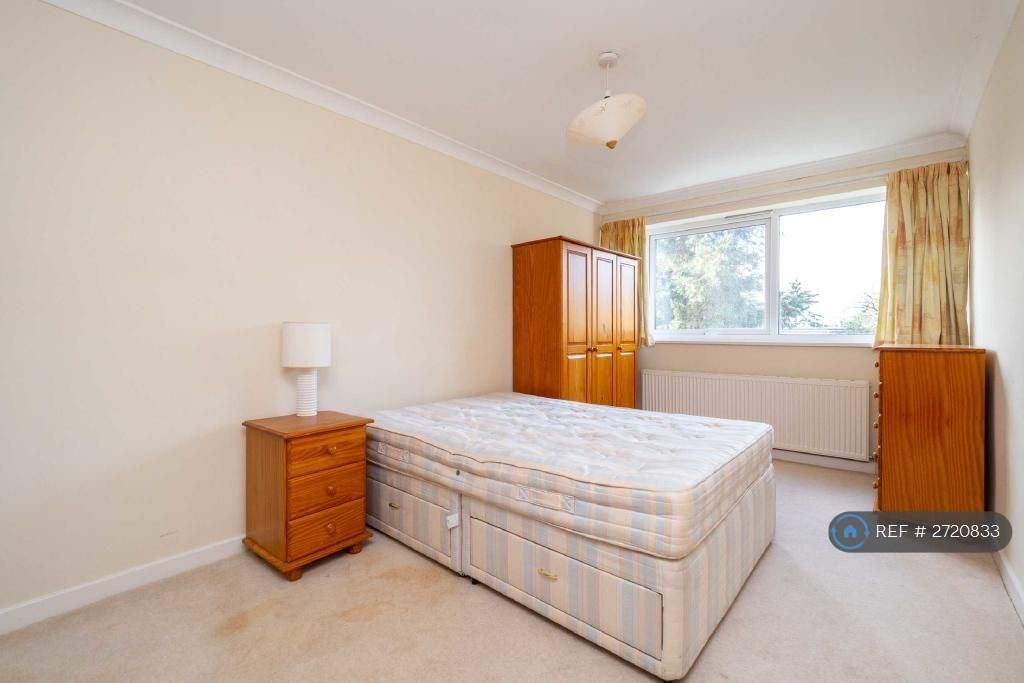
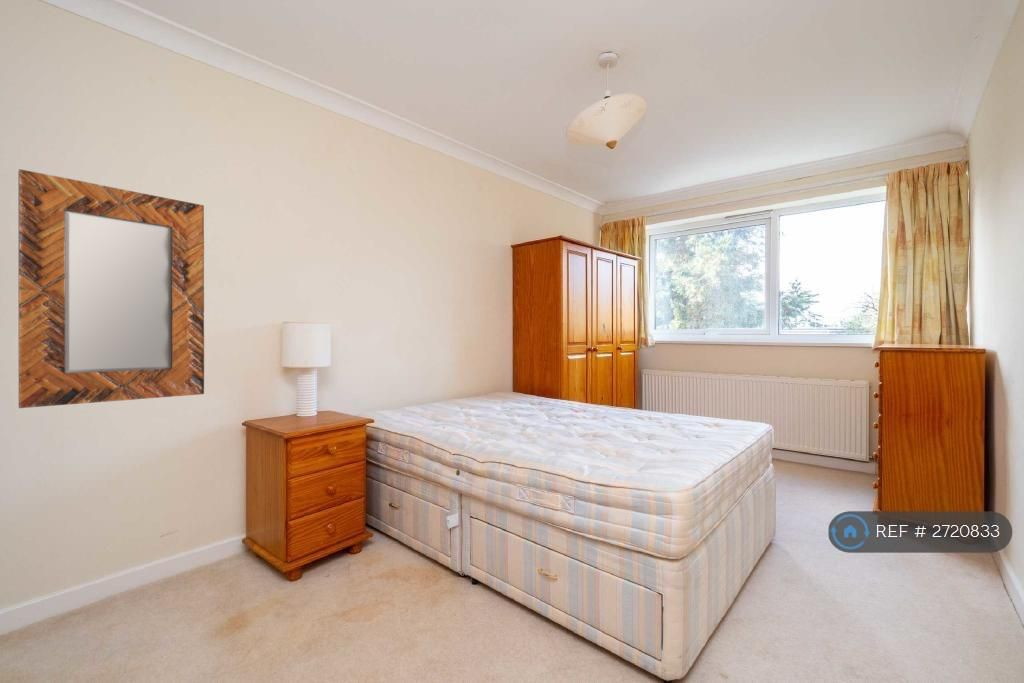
+ home mirror (121, 295)
